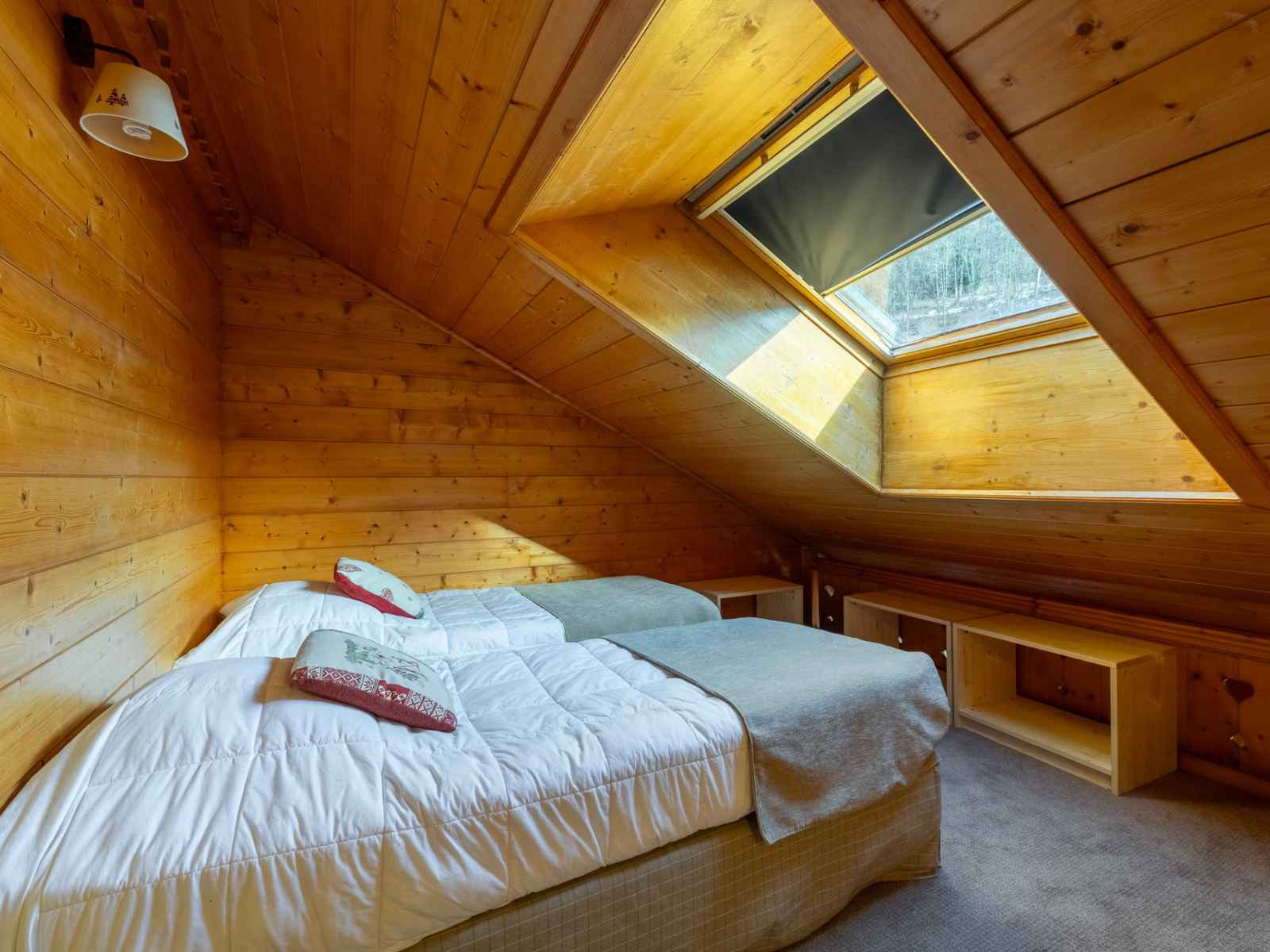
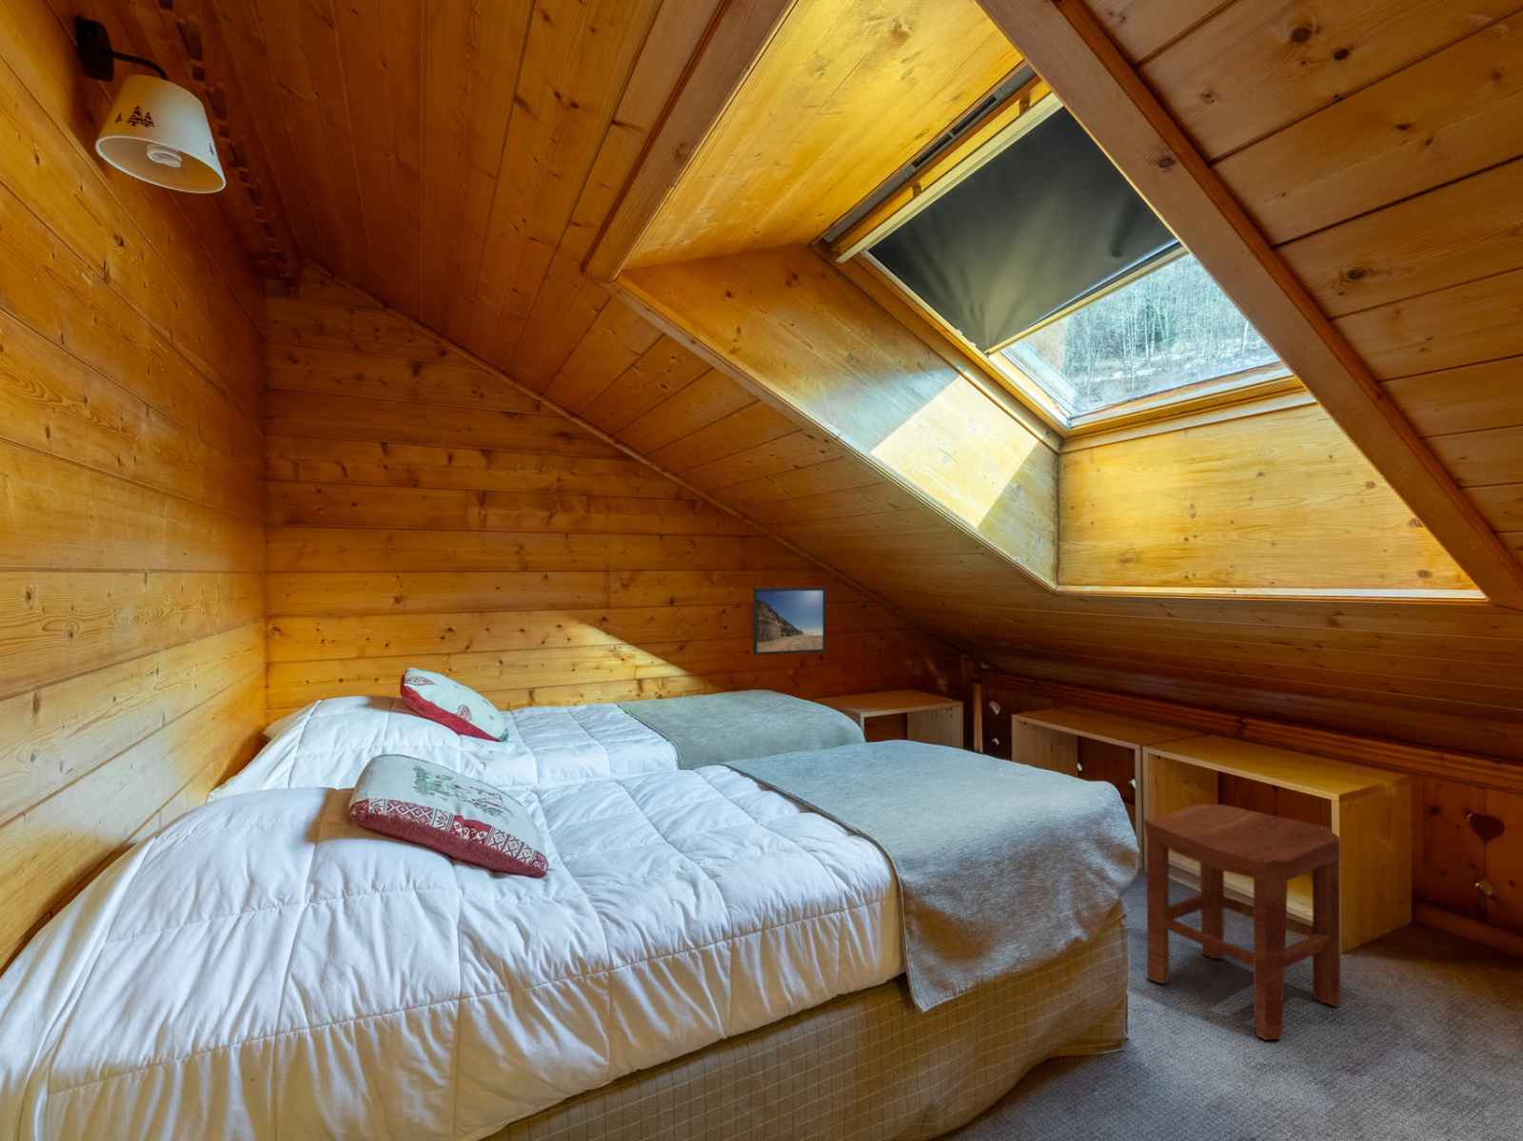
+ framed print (790, 620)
+ stool (1239, 907)
